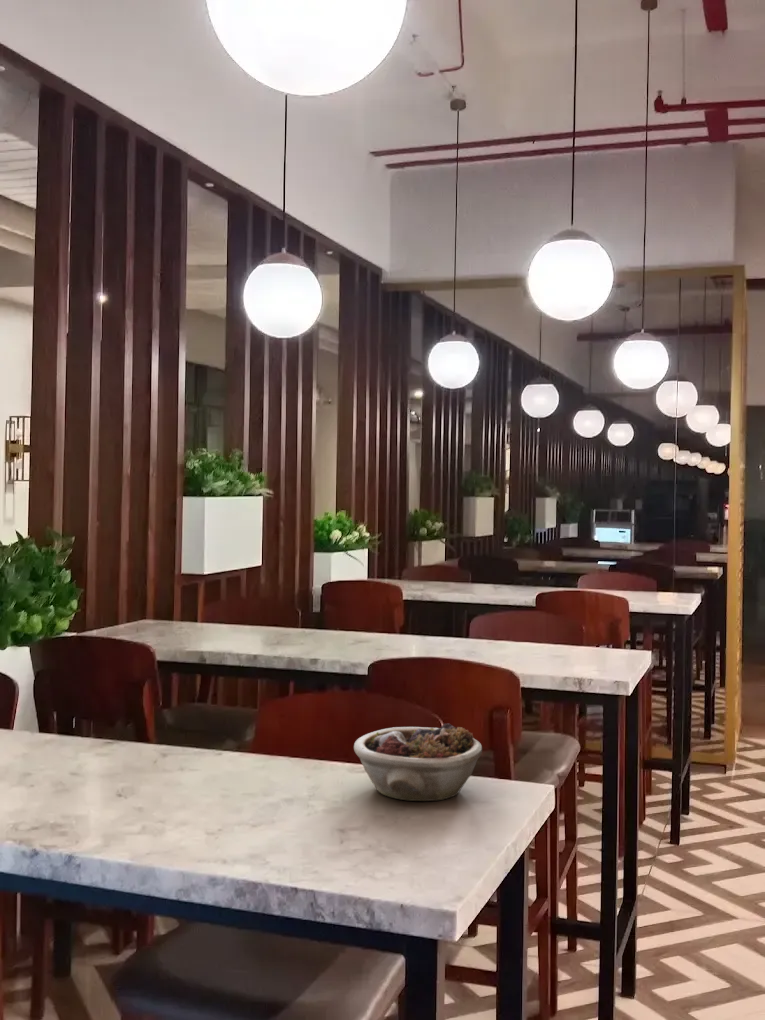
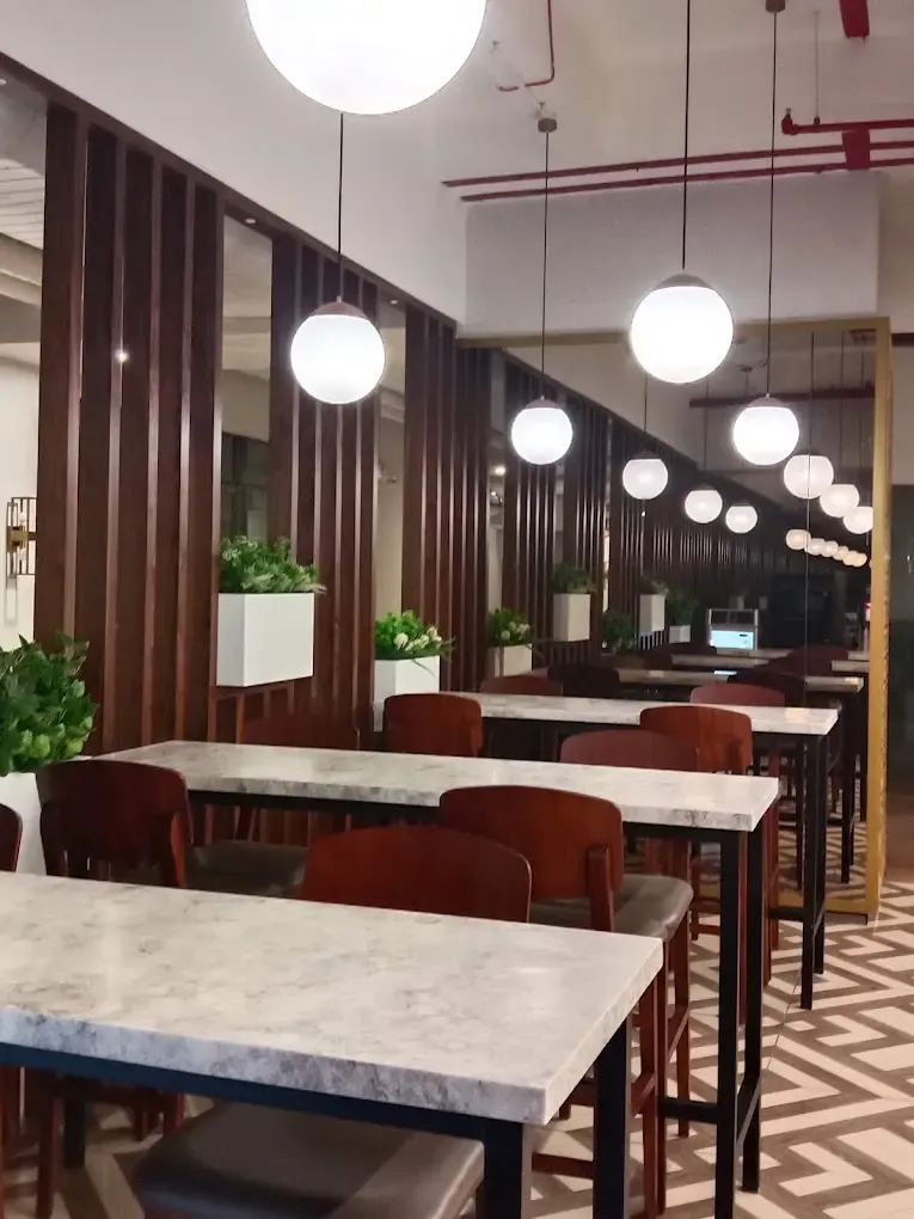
- succulent planter (417, 756)
